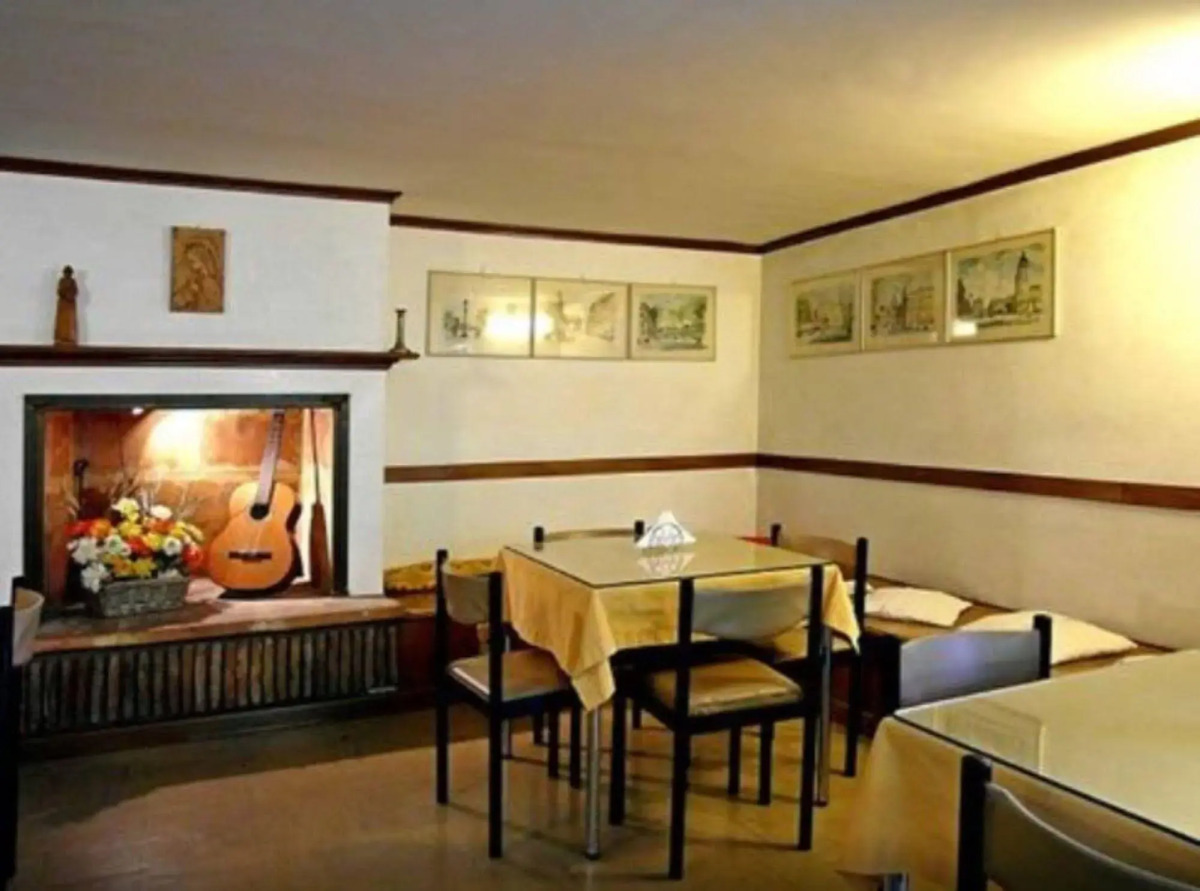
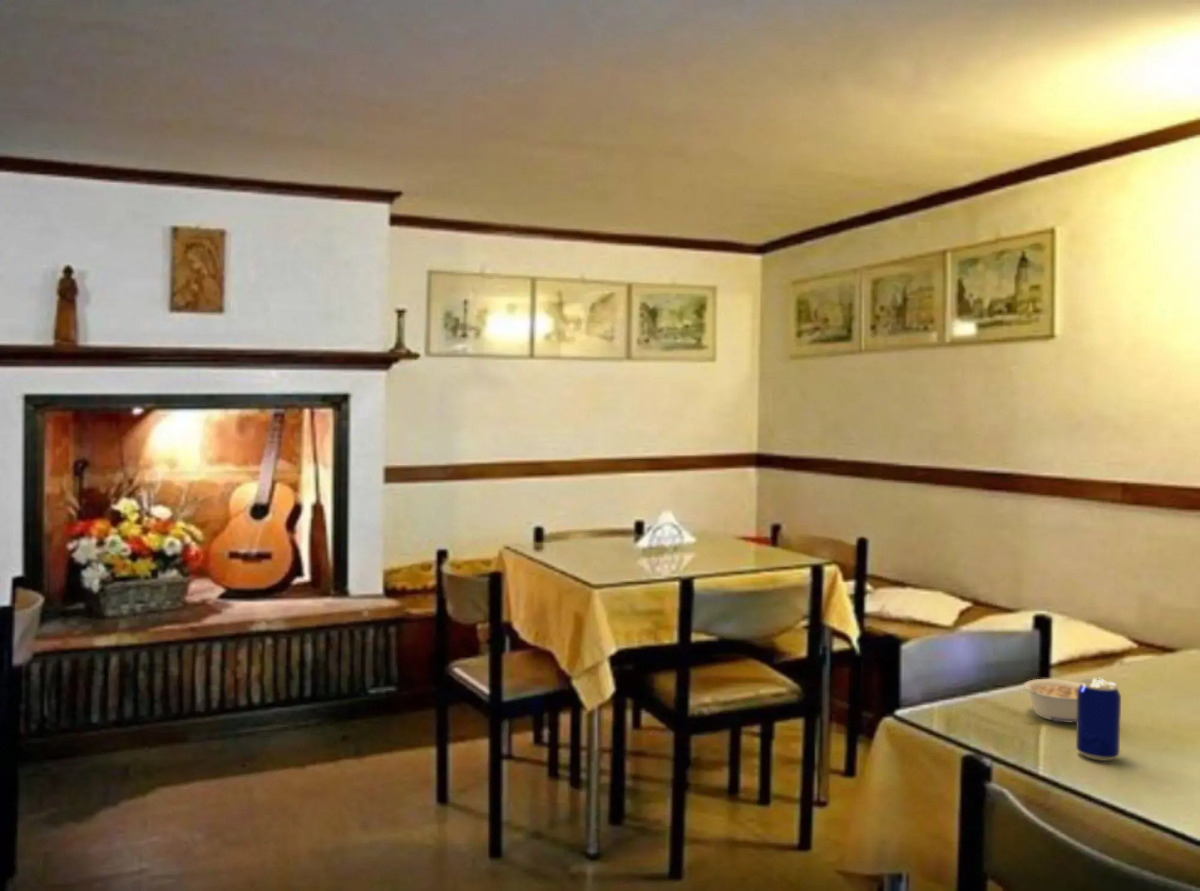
+ beer can (1098, 718)
+ legume (1060, 699)
